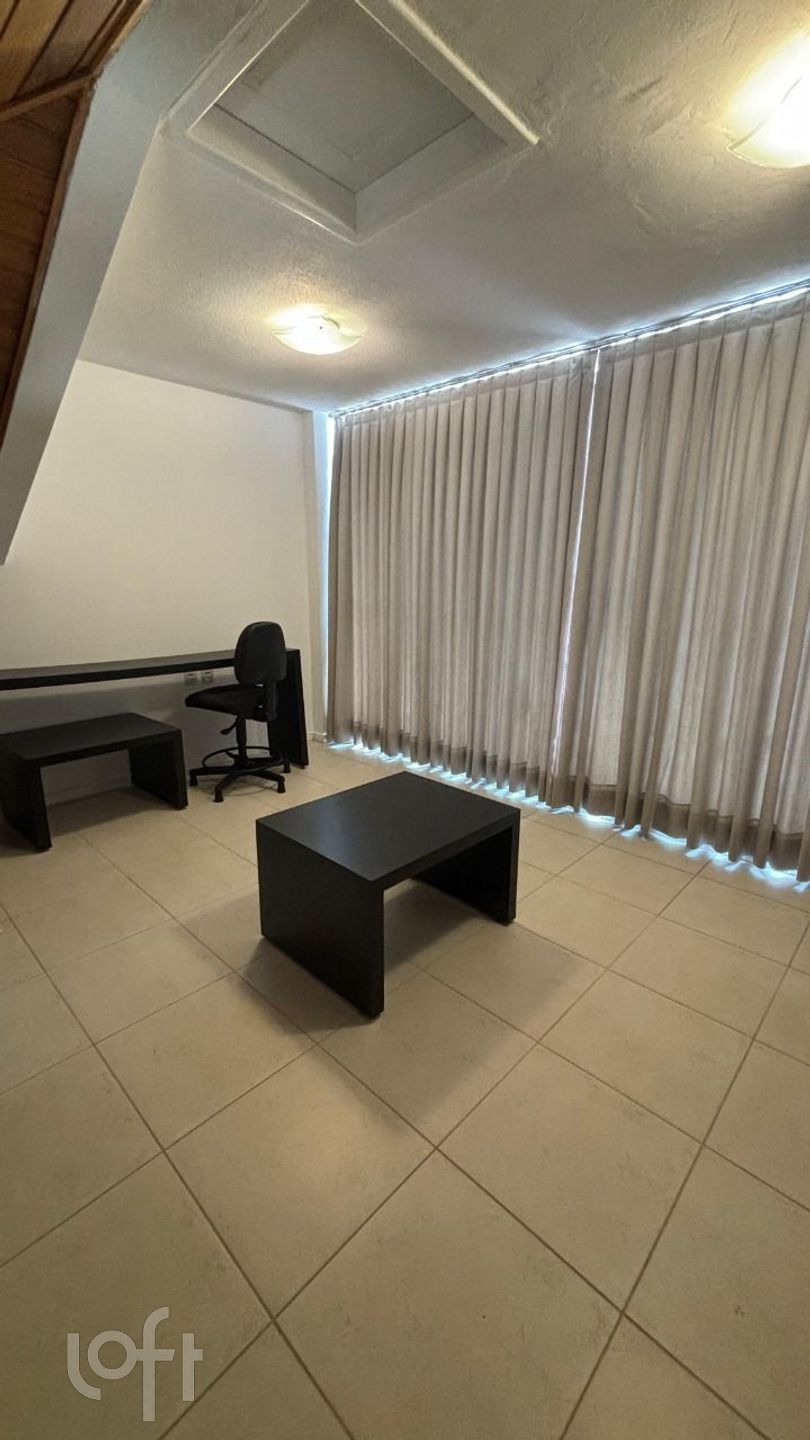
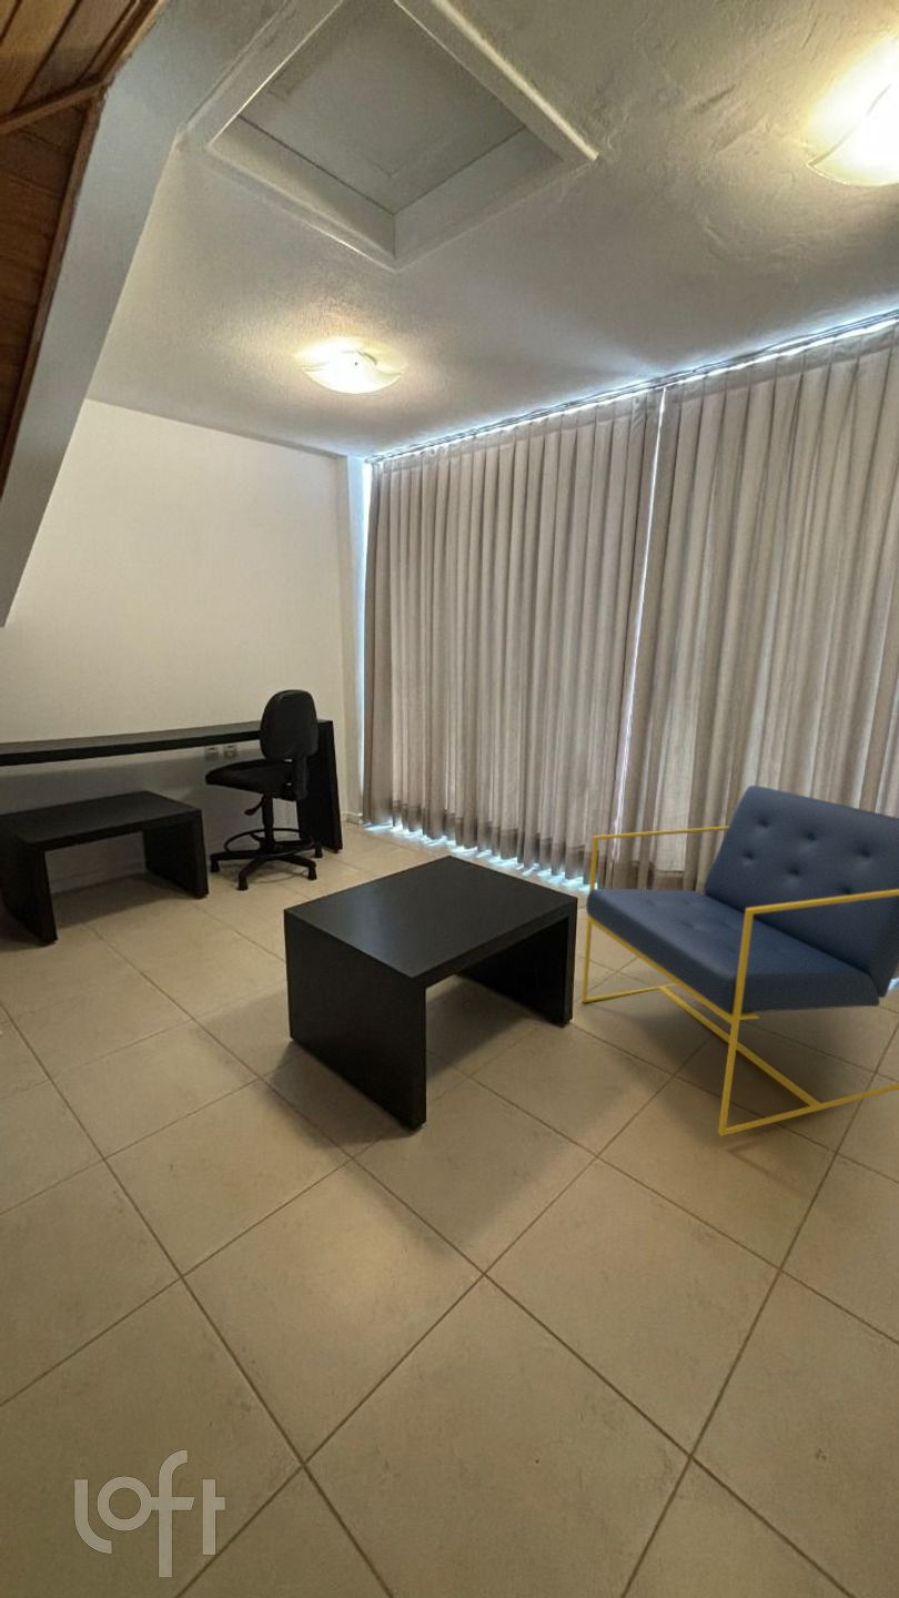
+ armchair (741, 928)
